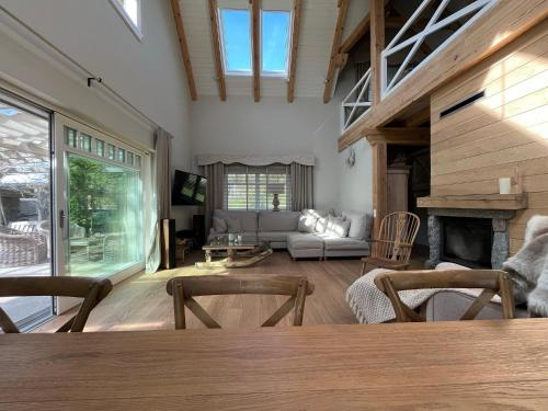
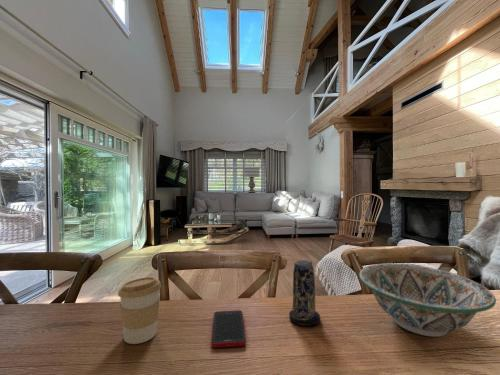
+ cell phone (228, 326)
+ candle (304, 290)
+ decorative bowl (419, 301)
+ coffee cup (140, 307)
